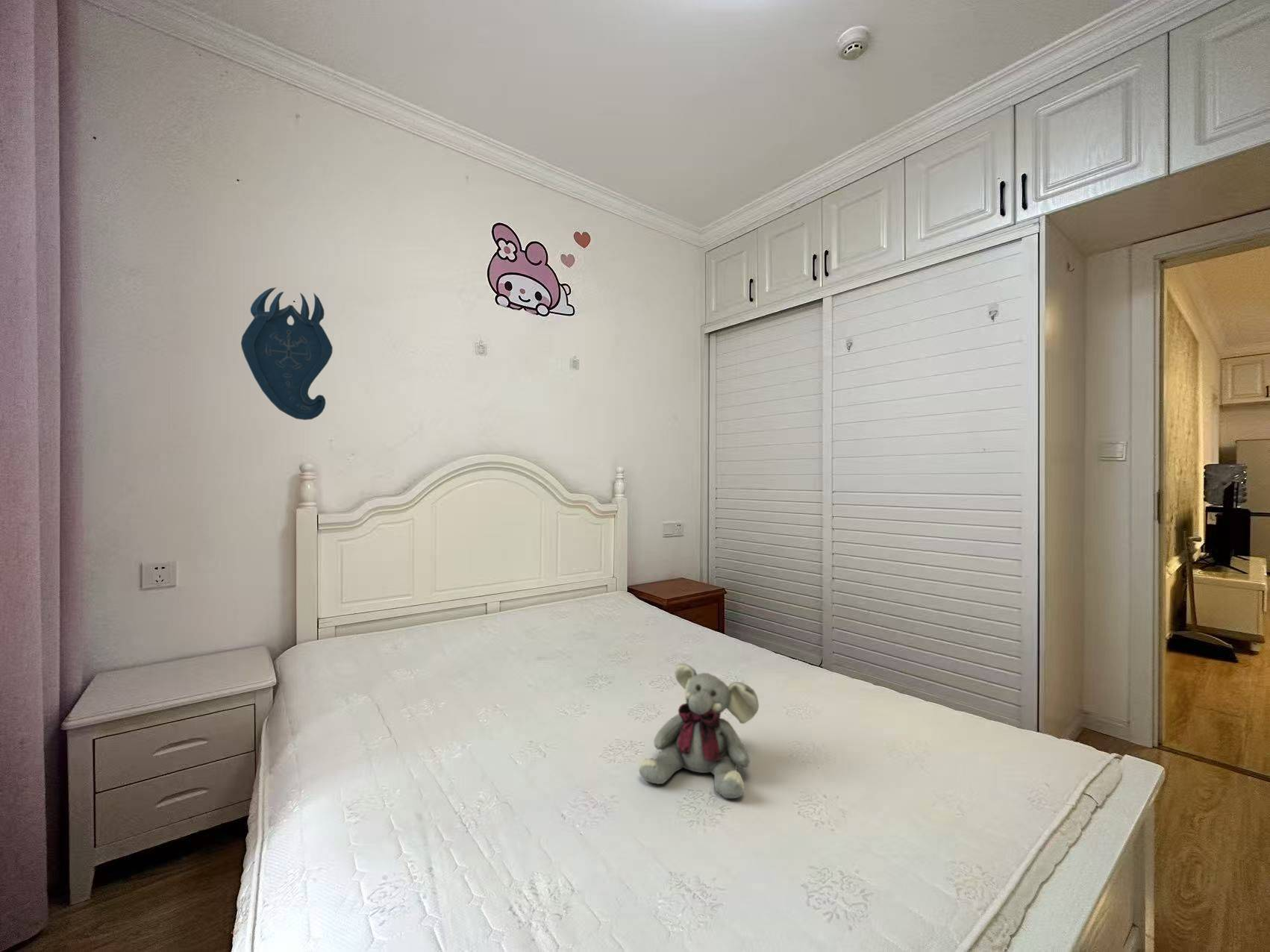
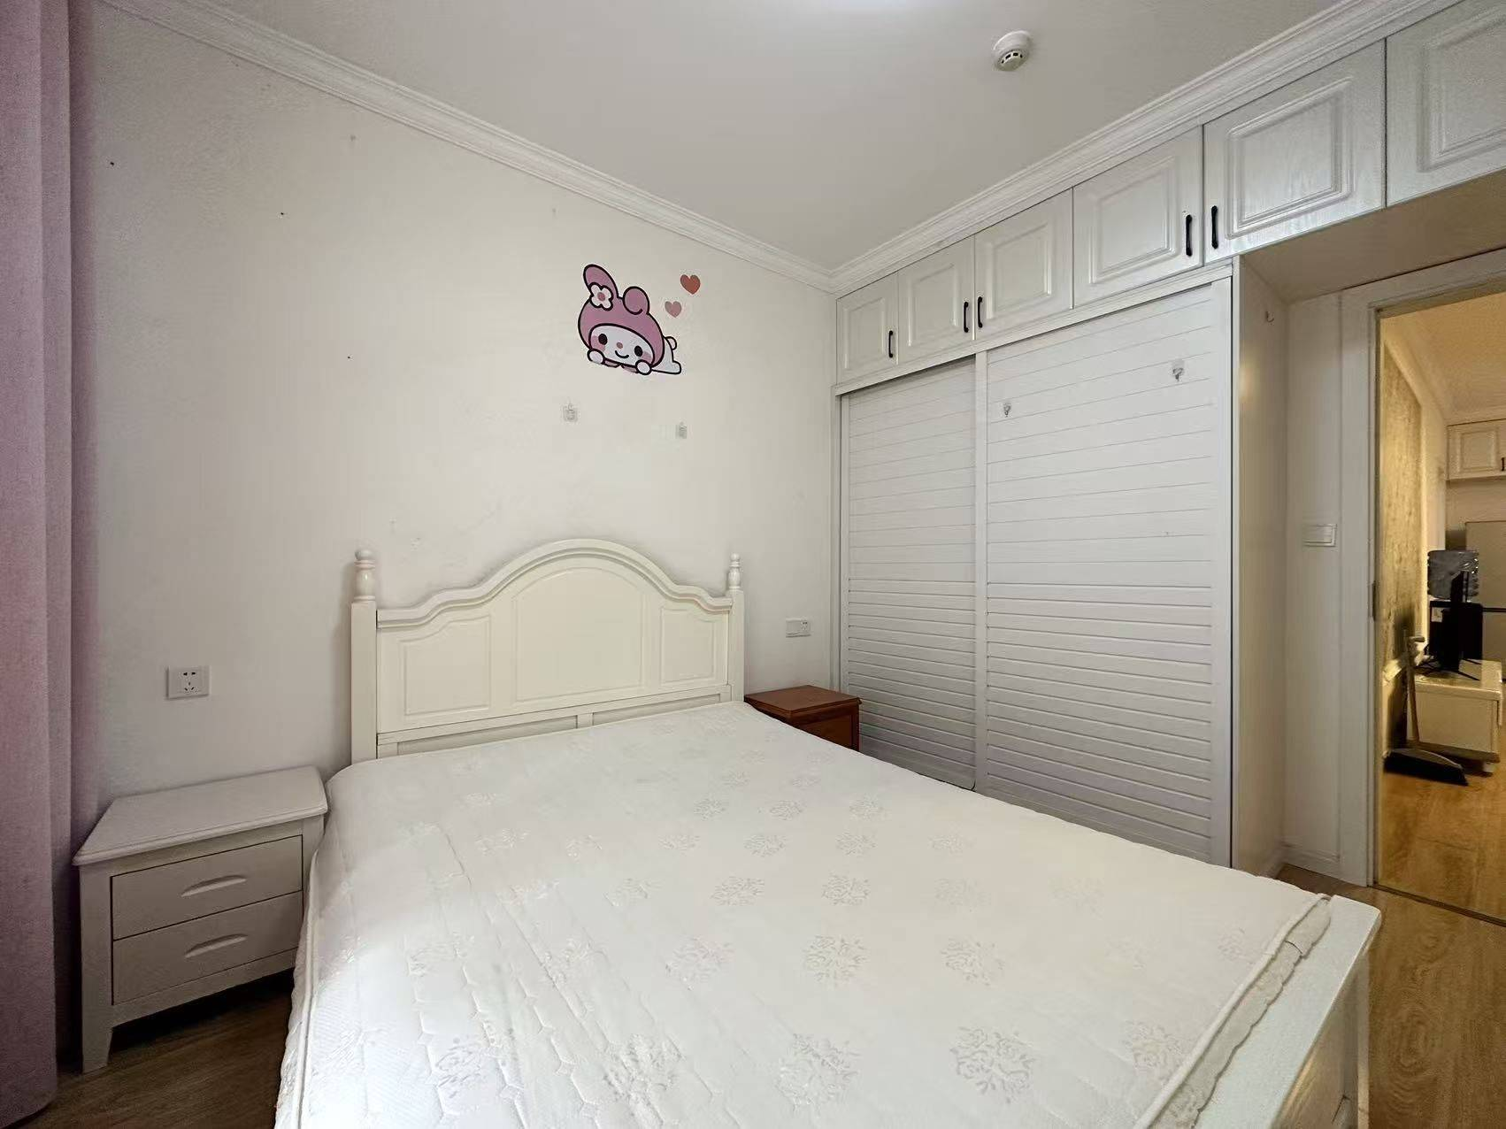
- wall decoration (288, 354)
- plush elephant (704, 718)
